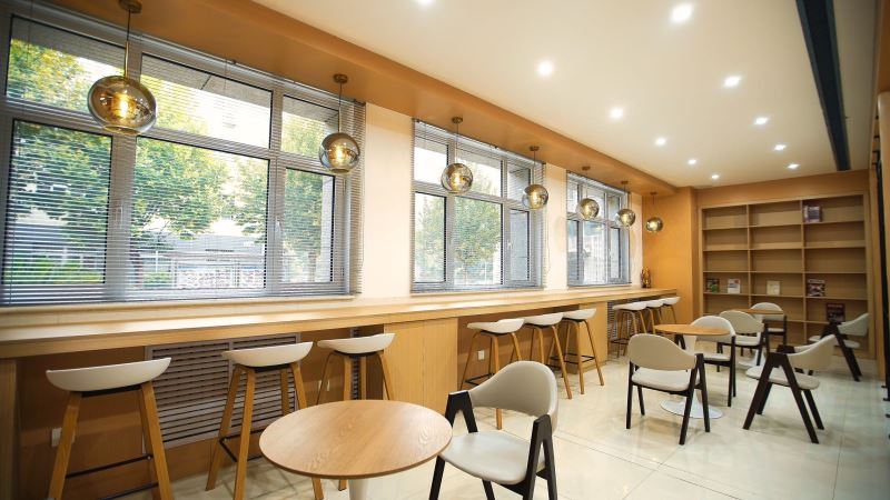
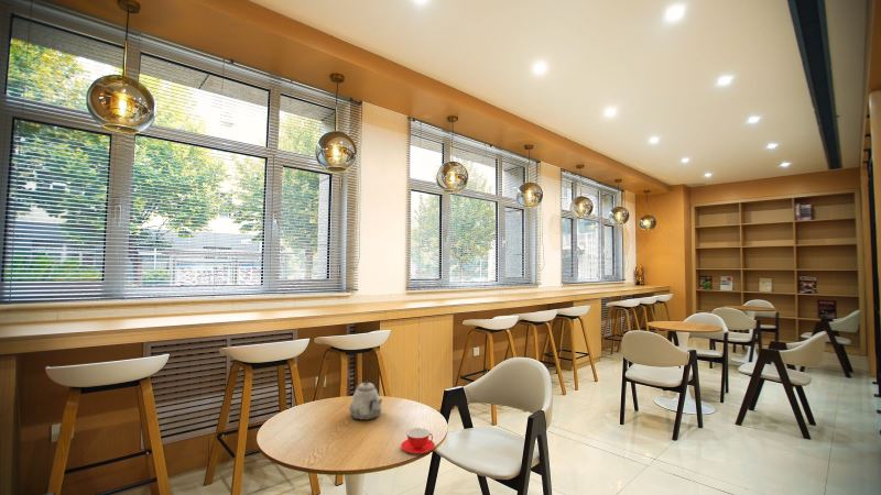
+ teacup (417, 440)
+ teapot (367, 398)
